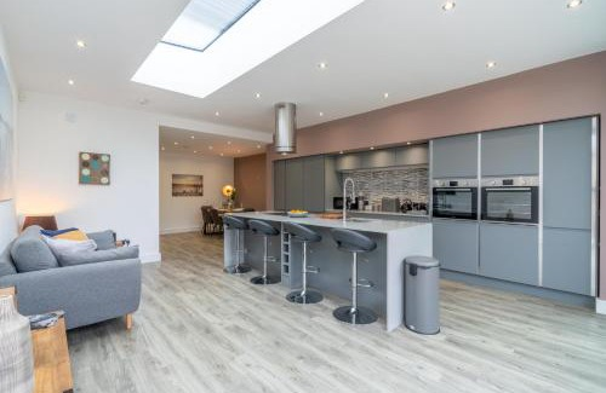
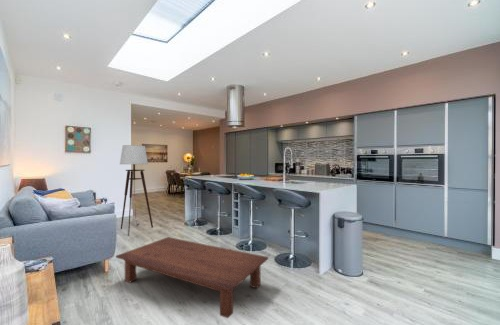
+ coffee table (191, 269)
+ floor lamp (134, 187)
